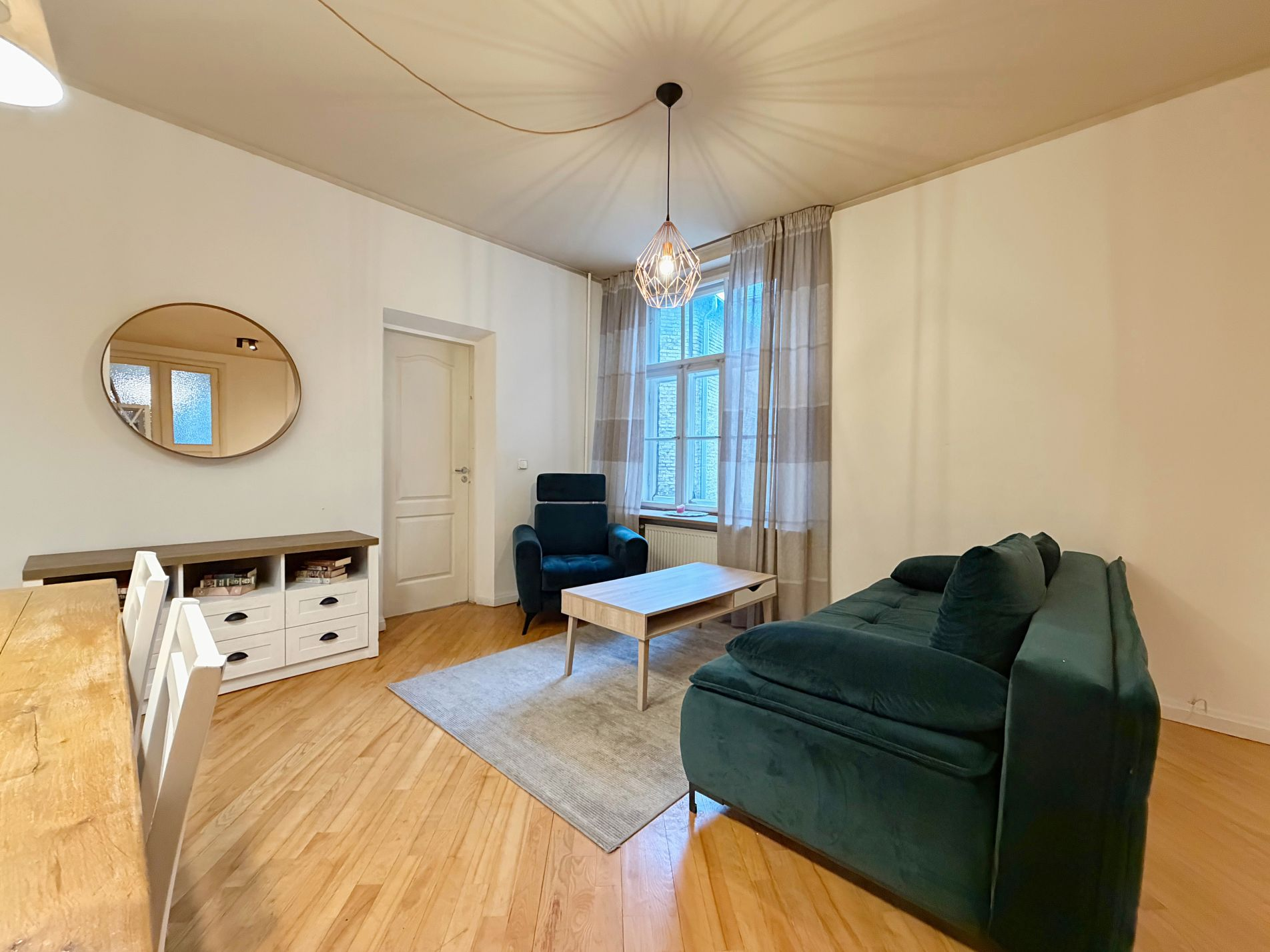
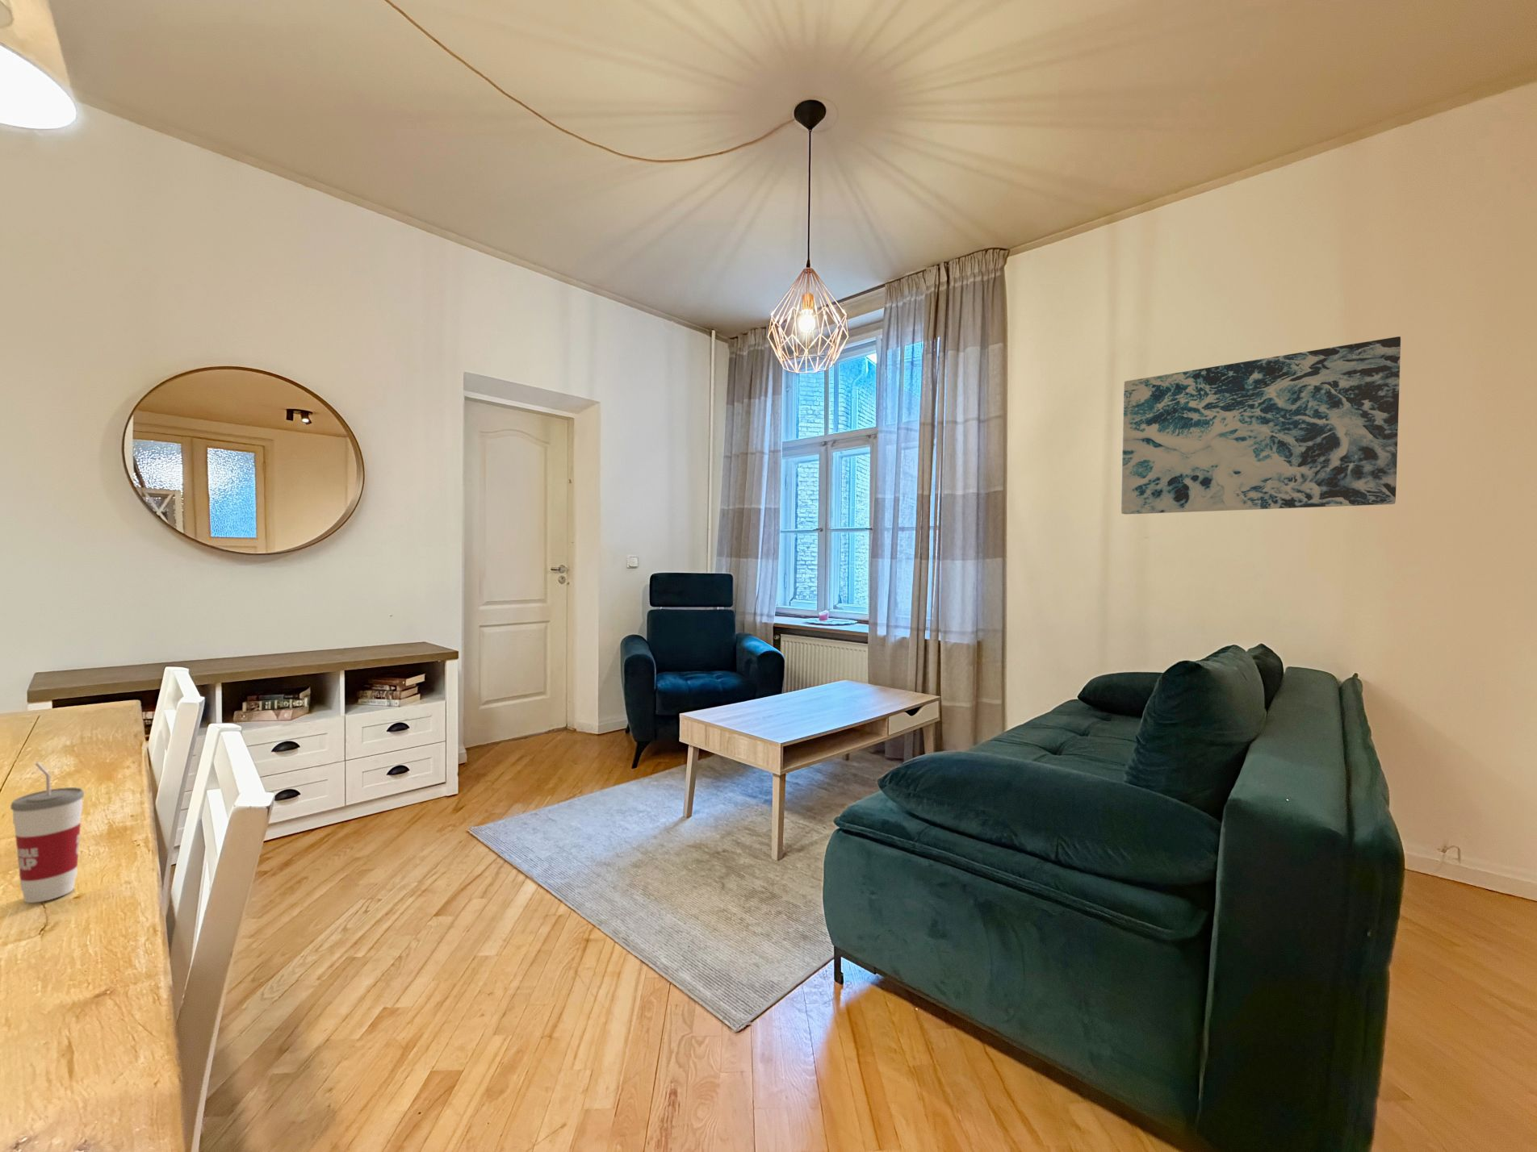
+ cup (48, 826)
+ wall art (1245, 436)
